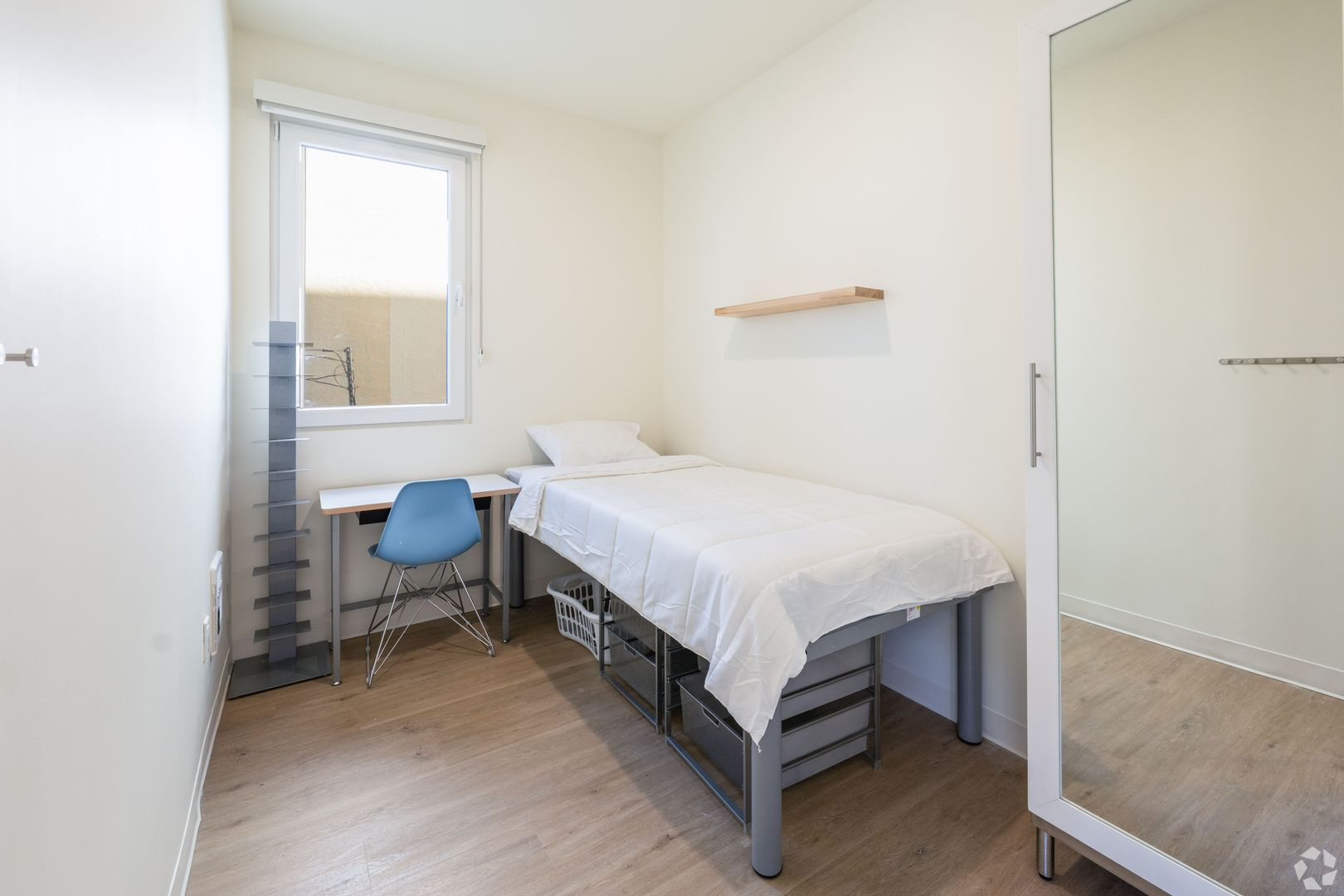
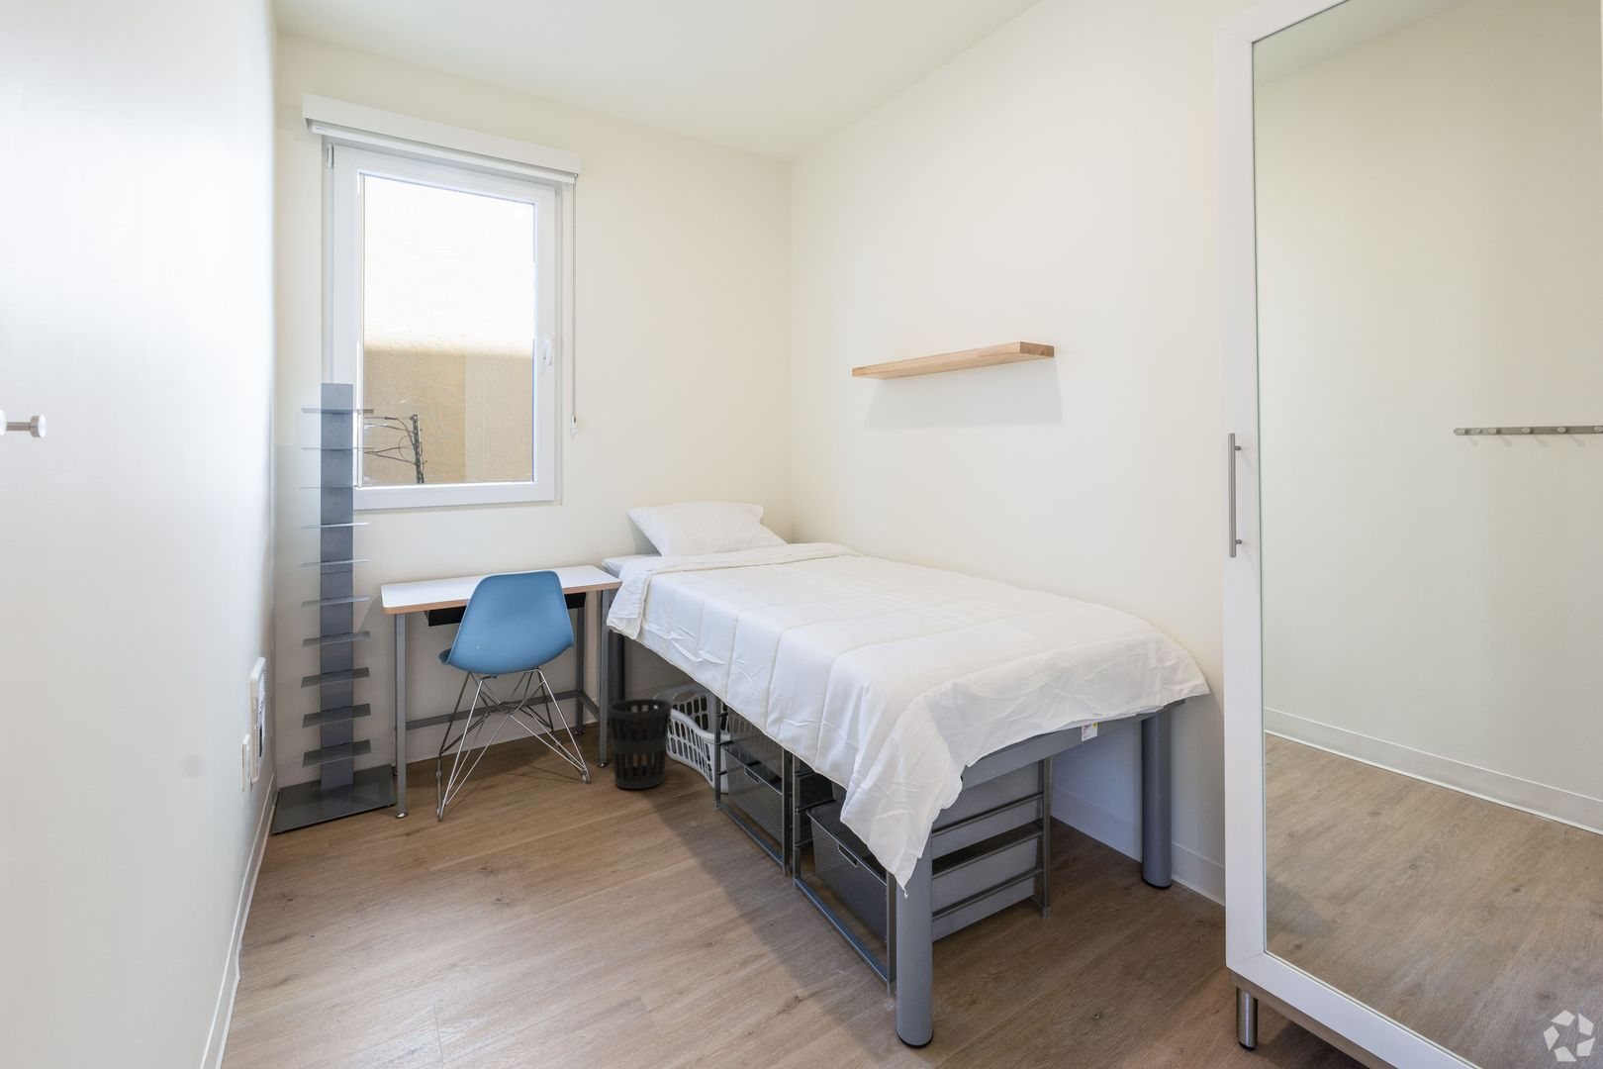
+ wastebasket (639, 742)
